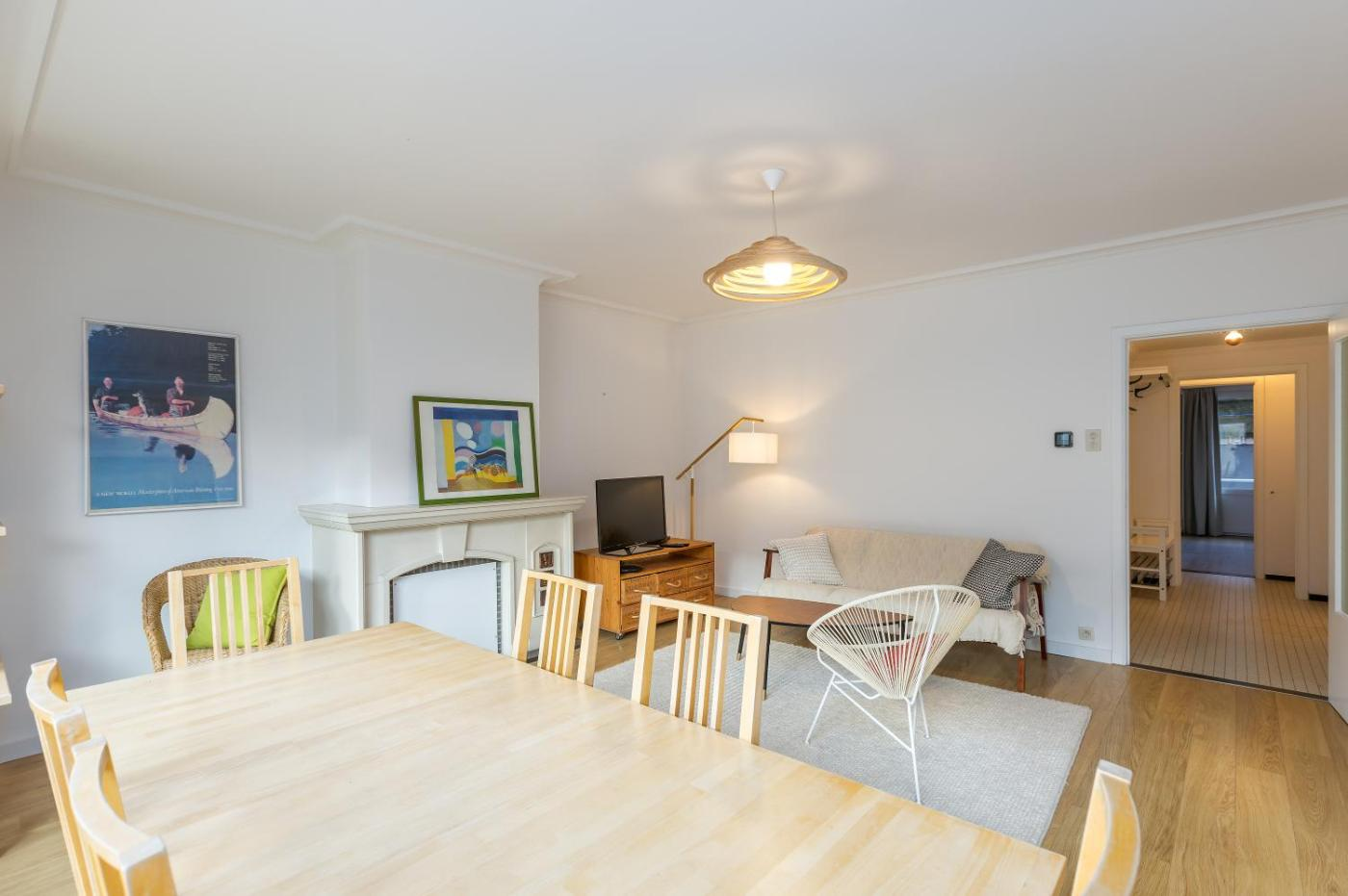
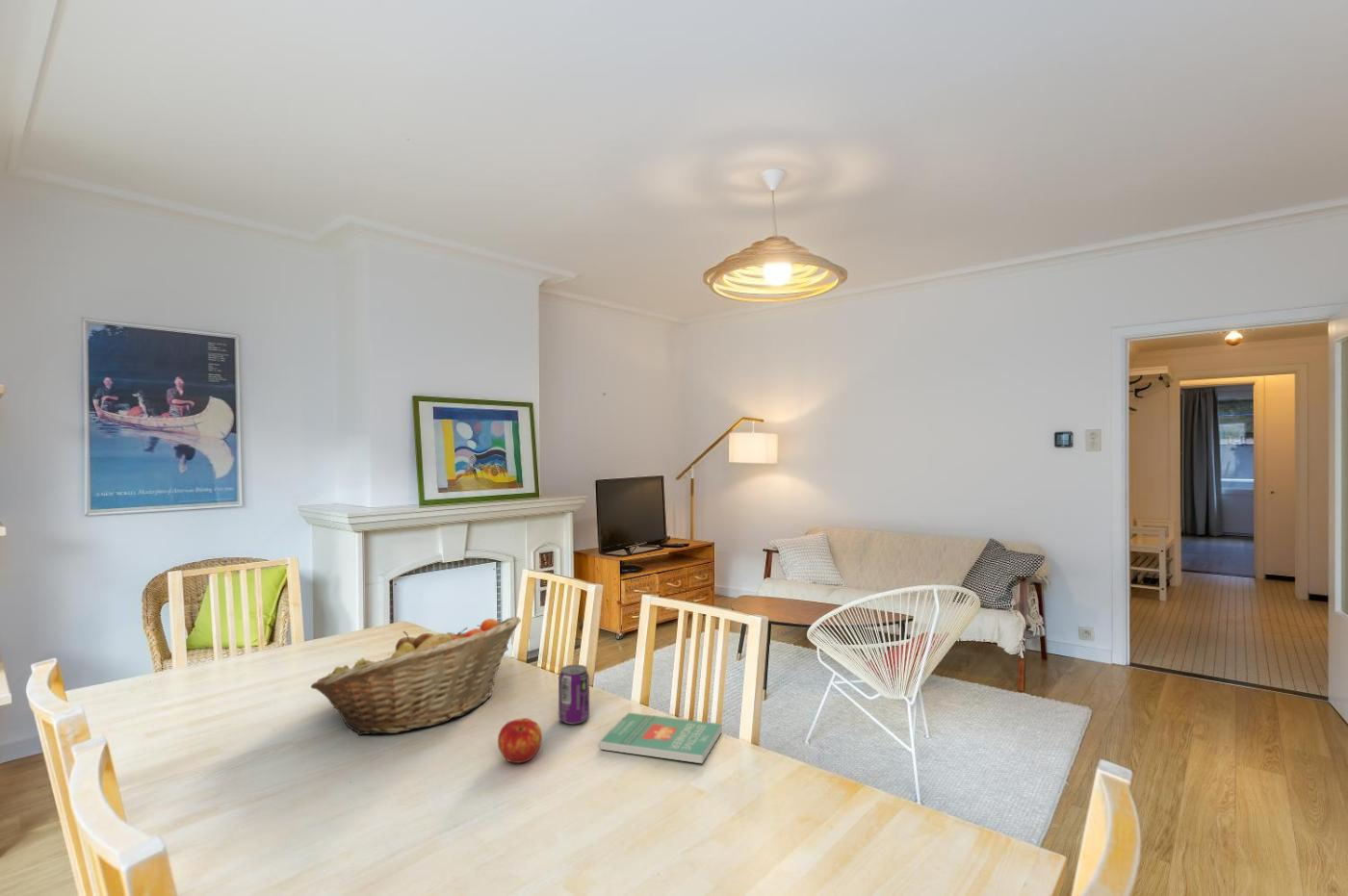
+ fruit basket (425, 665)
+ book (662, 735)
+ apple (520, 741)
+ beverage can (574, 694)
